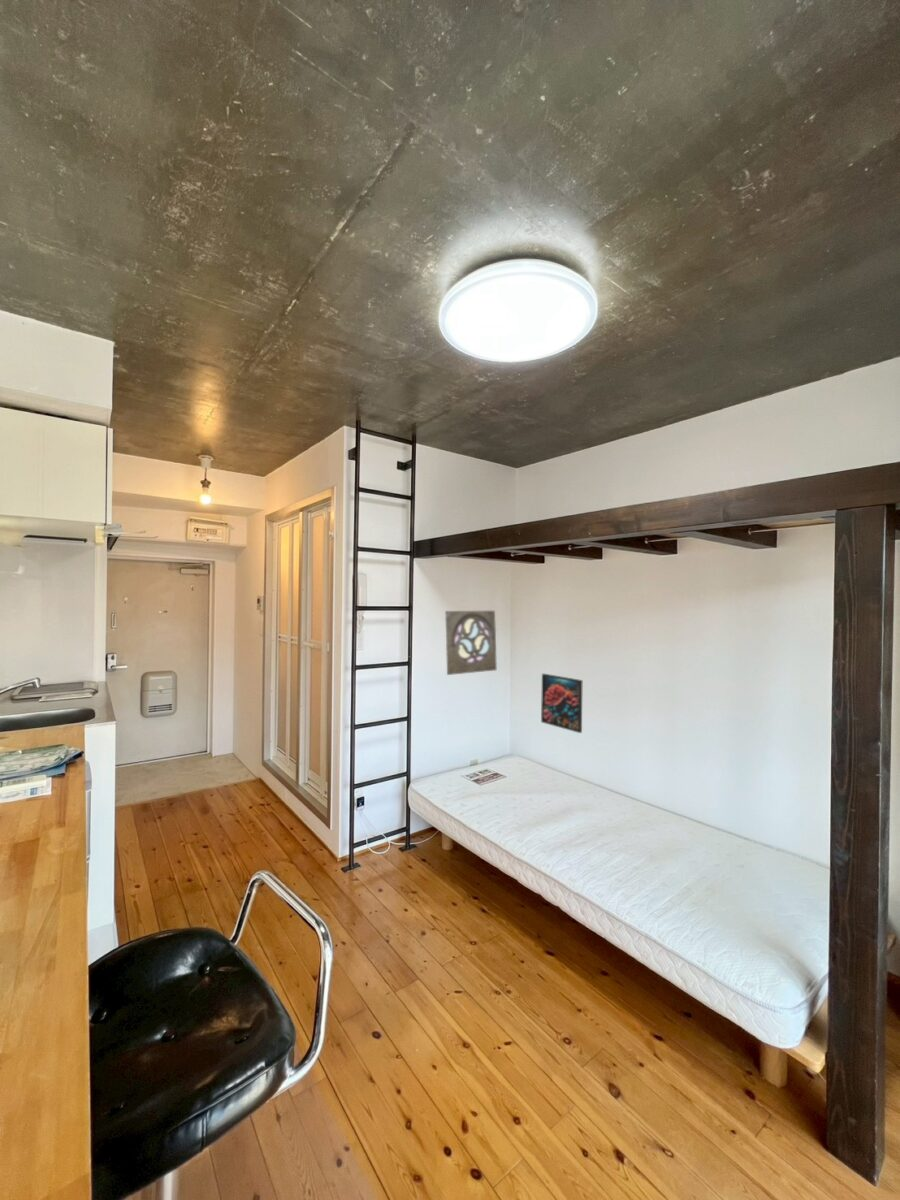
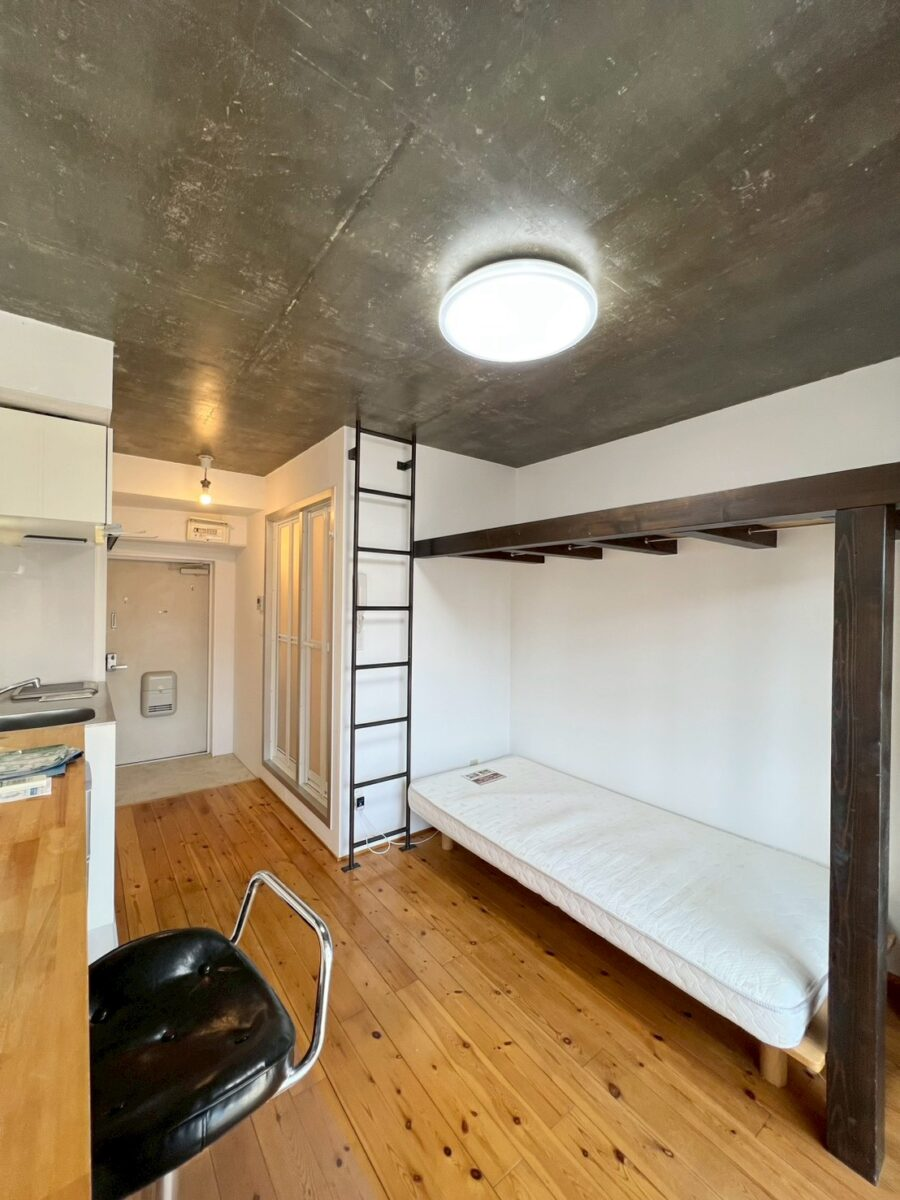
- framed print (561, 702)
- wall ornament (471, 641)
